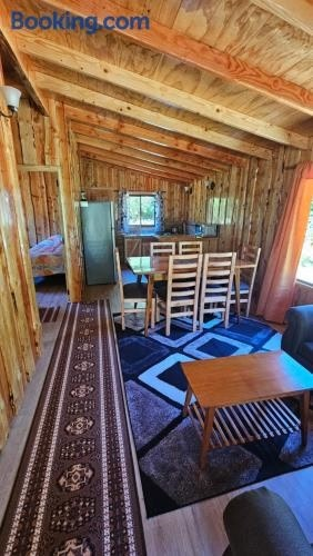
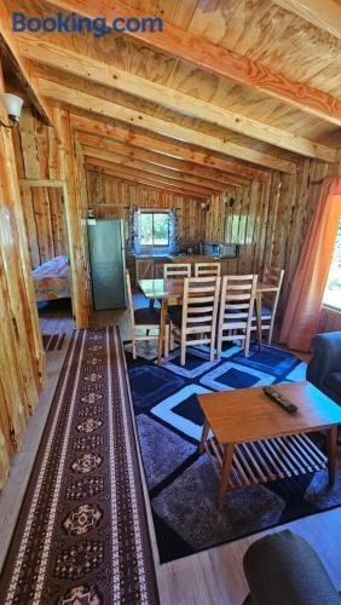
+ remote control (278, 398)
